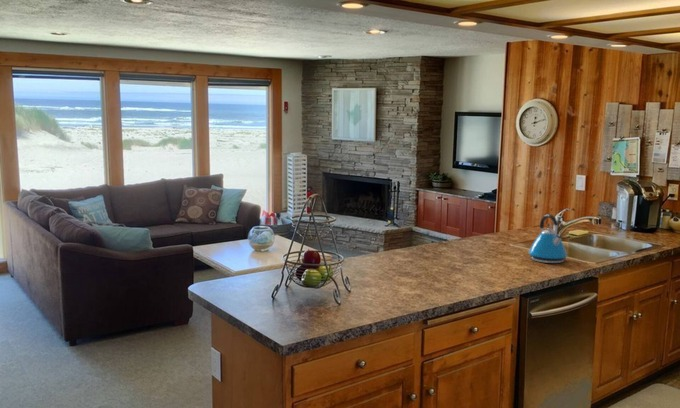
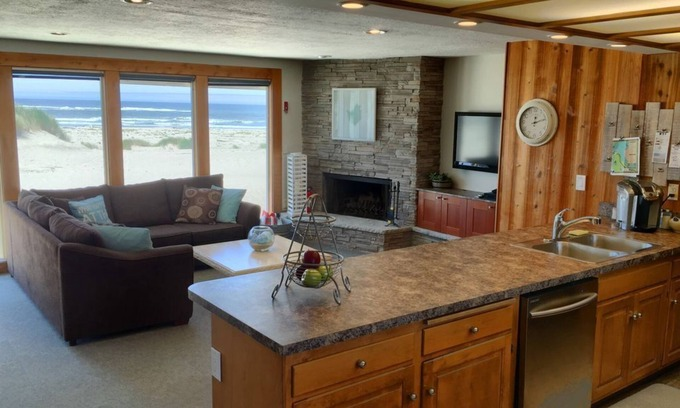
- kettle (547, 236)
